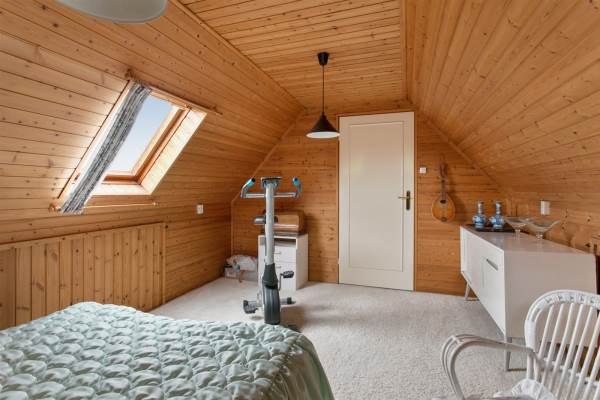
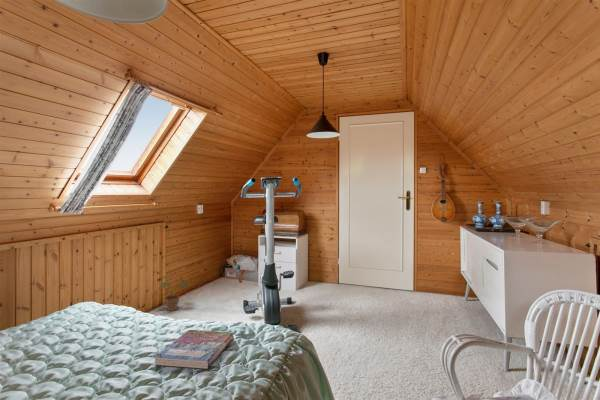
+ book (197, 347)
+ potted plant (171, 294)
